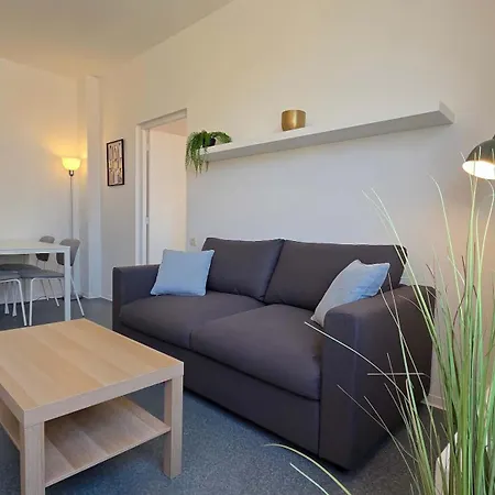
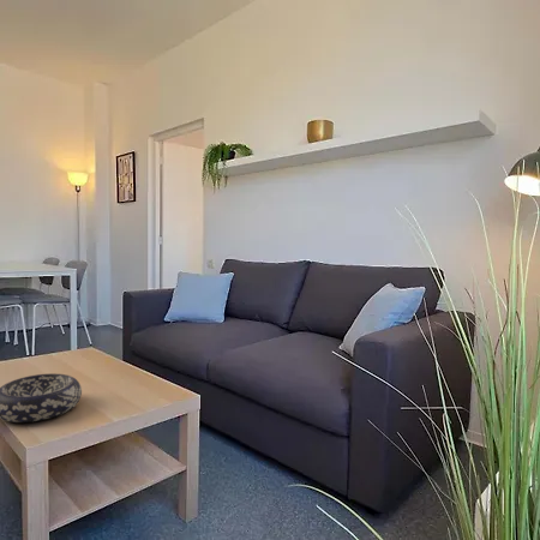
+ decorative bowl (38, 396)
